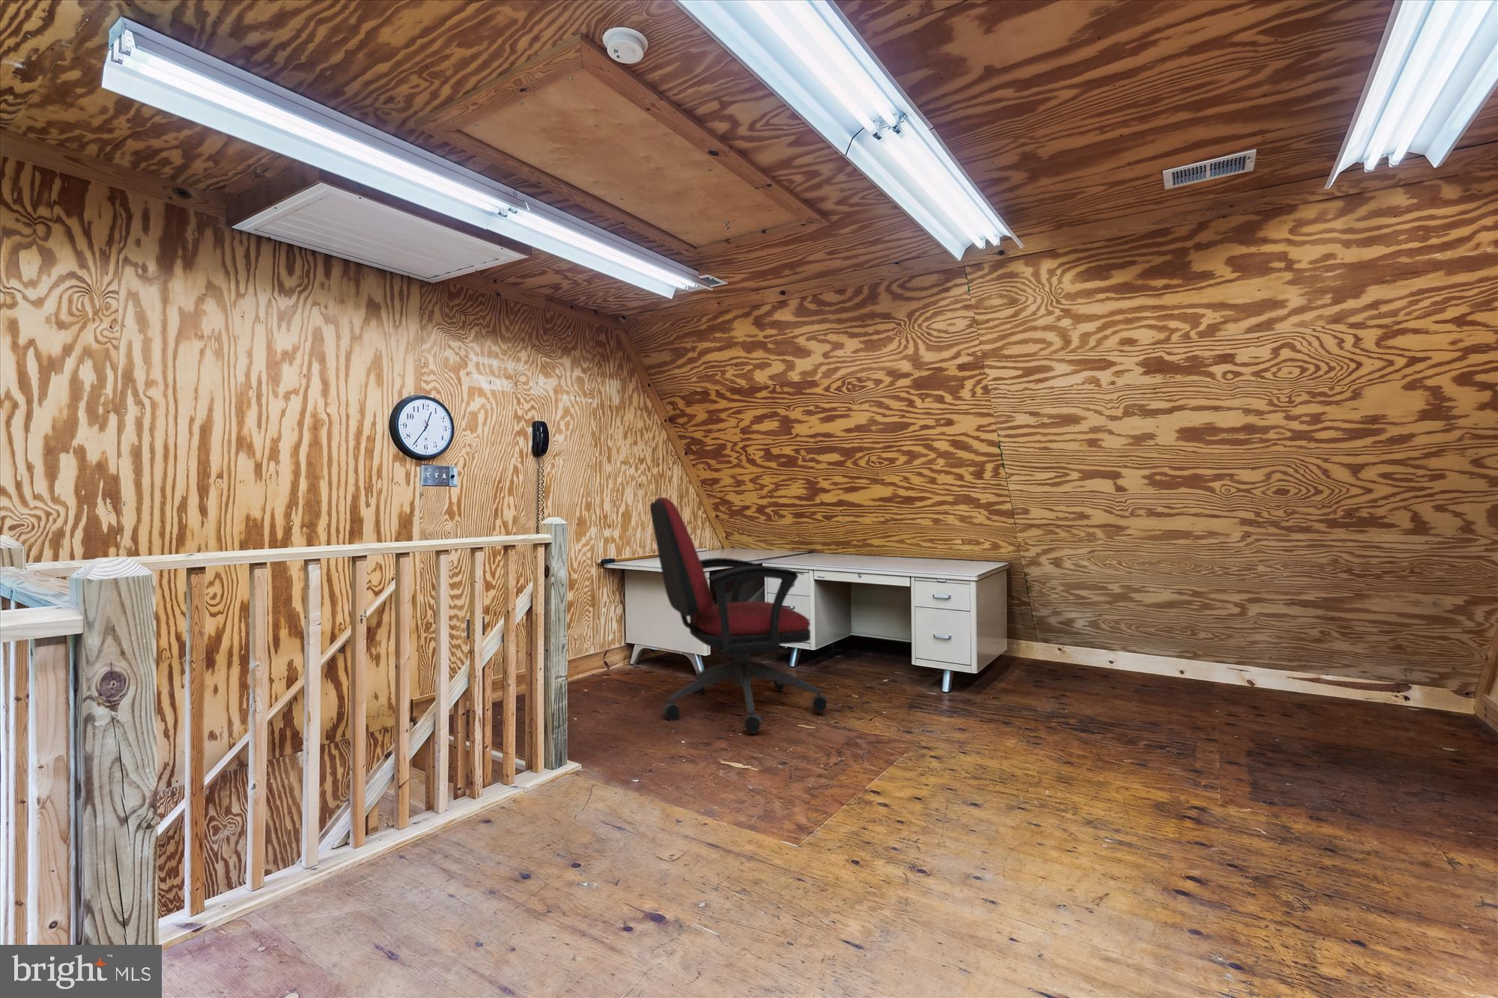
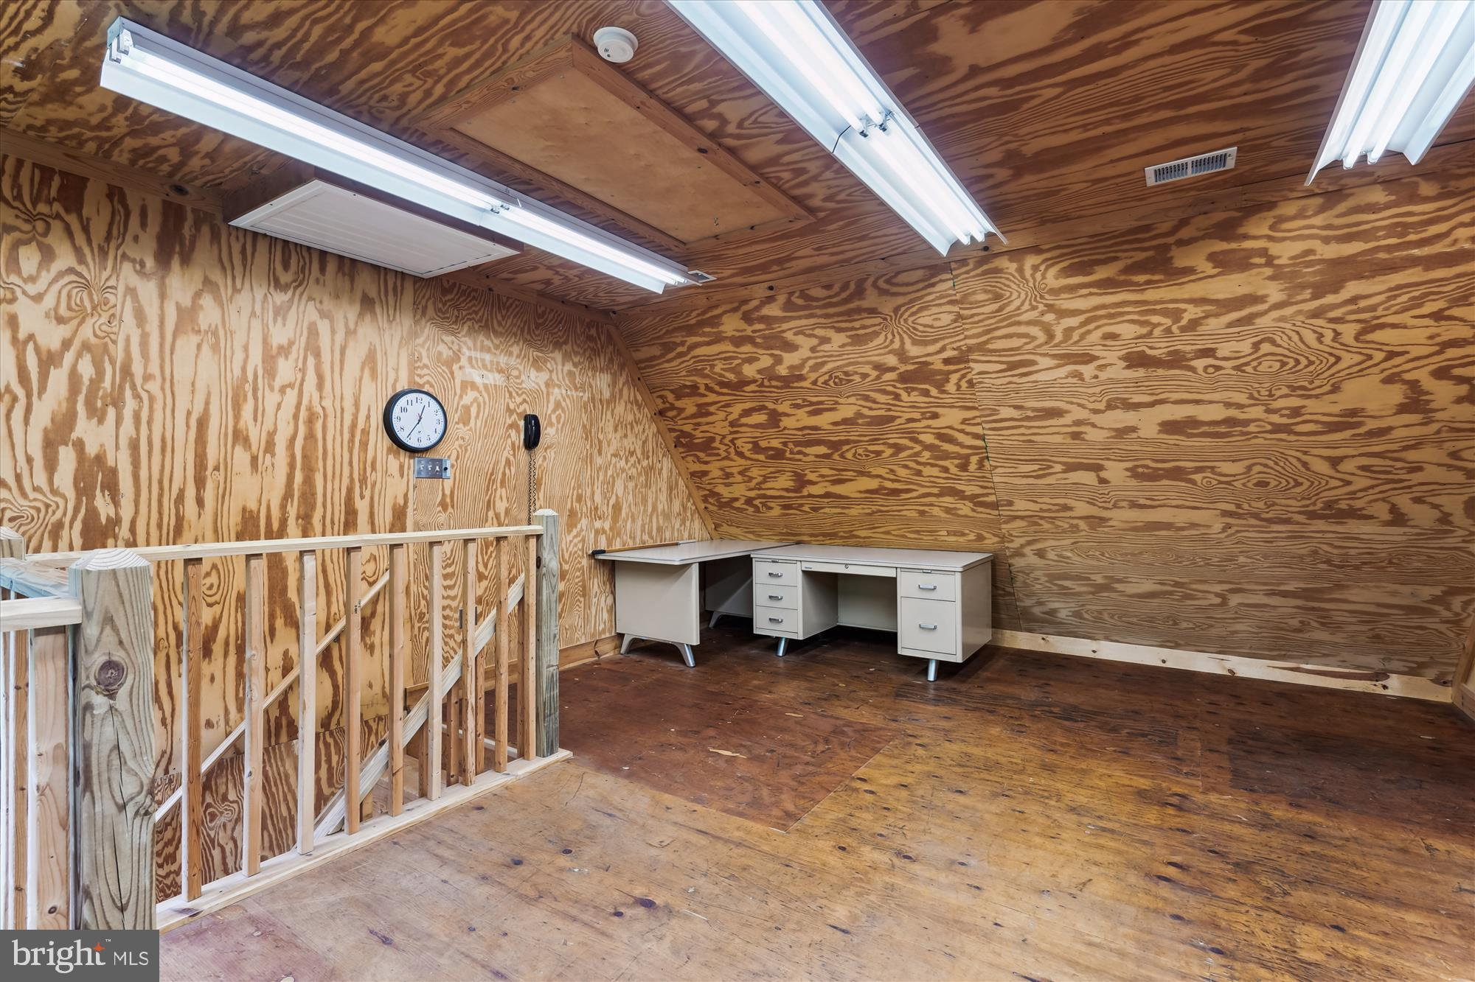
- office chair (735, 603)
